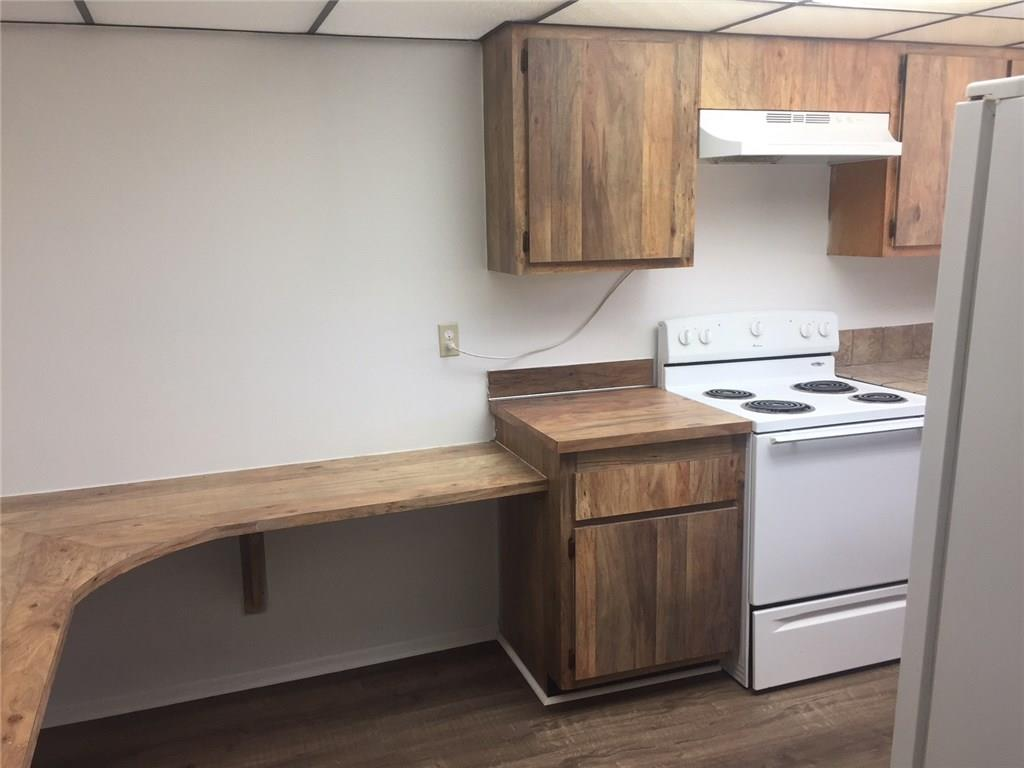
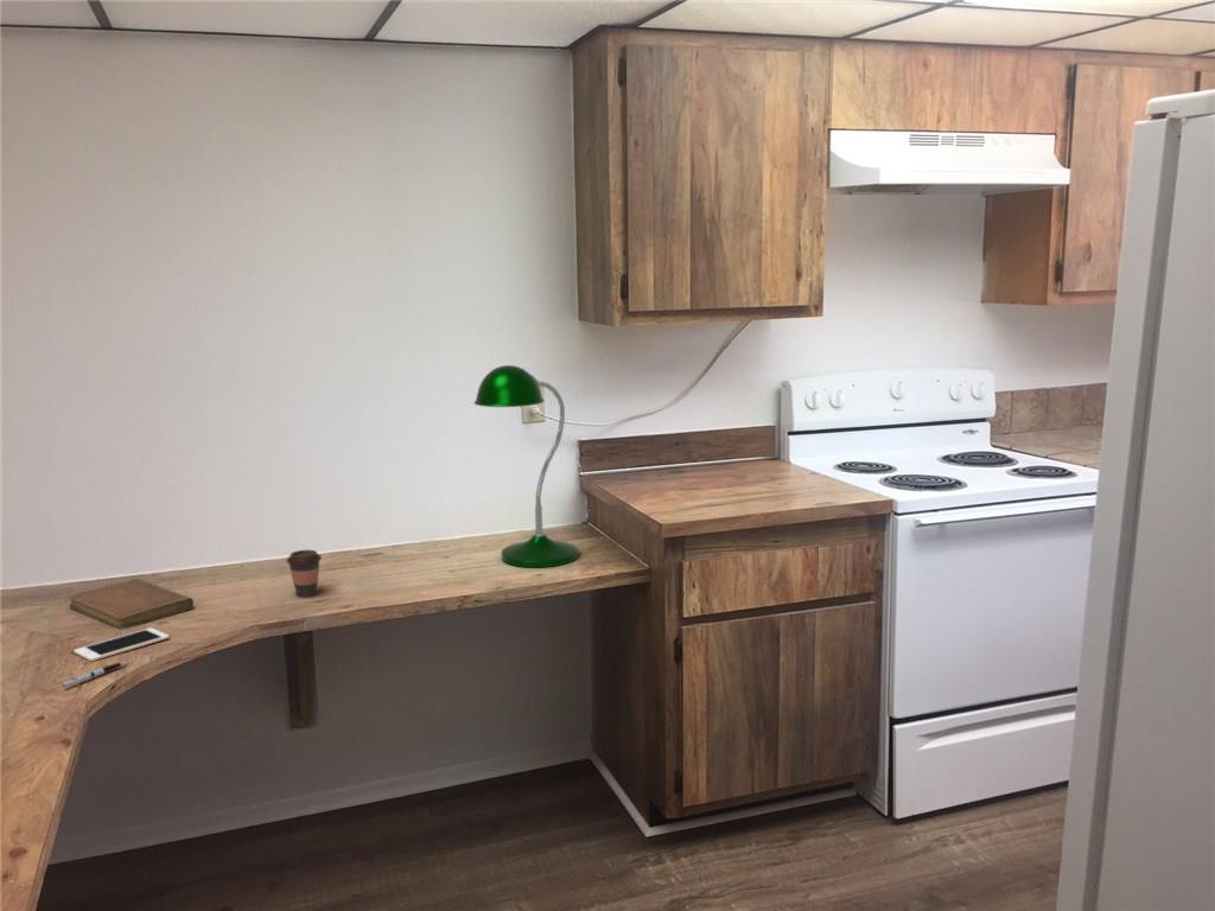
+ cell phone (122, 643)
+ notebook (129, 601)
+ coffee cup (305, 574)
+ desk lamp (541, 470)
+ pen (95, 673)
